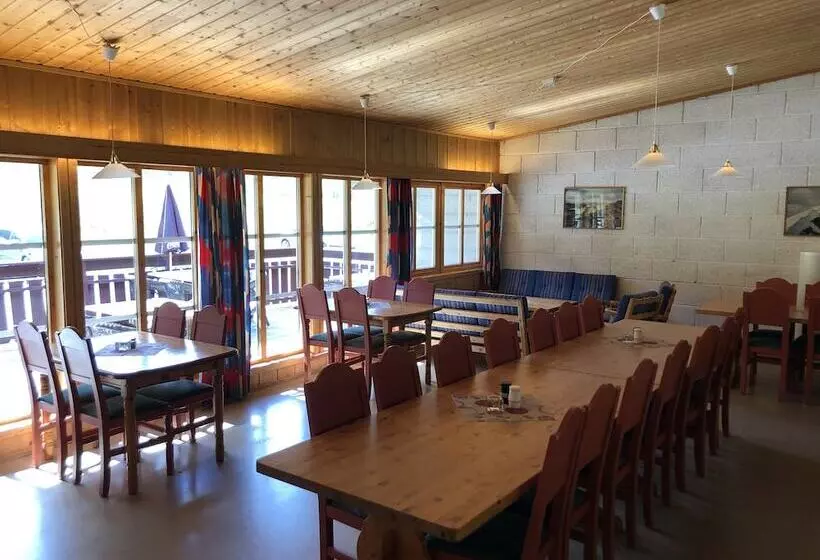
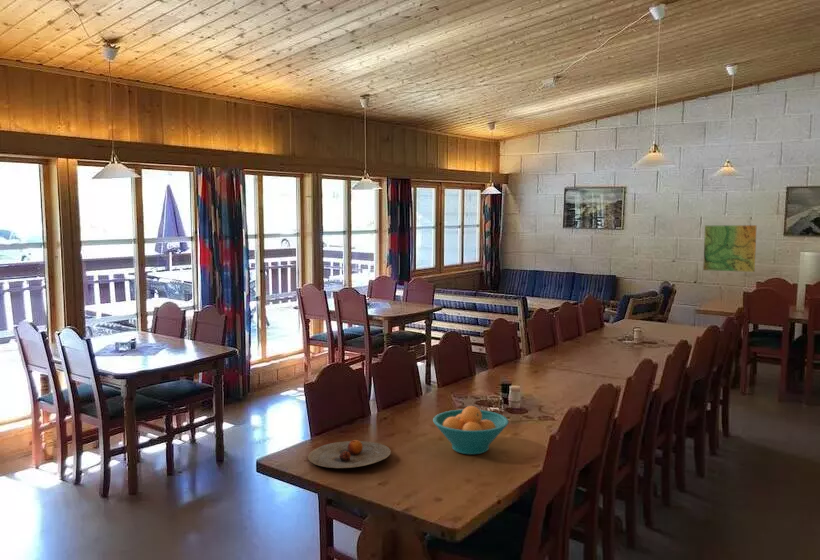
+ plate (349, 450)
+ fruit bowl (470, 427)
+ map (729, 248)
